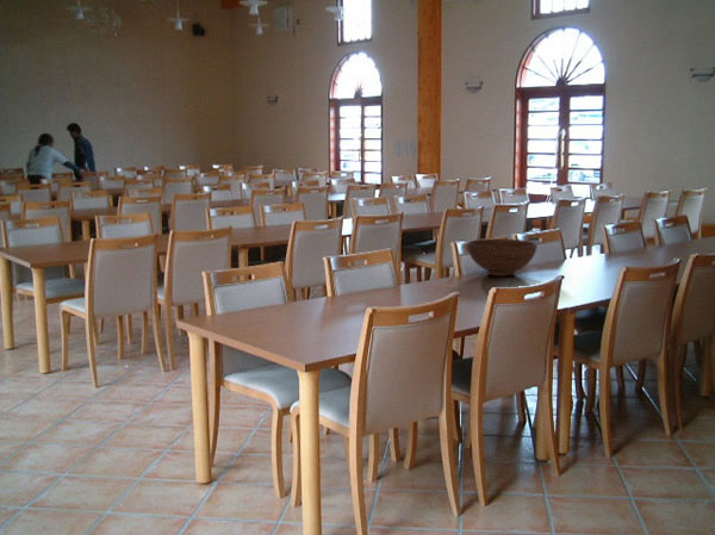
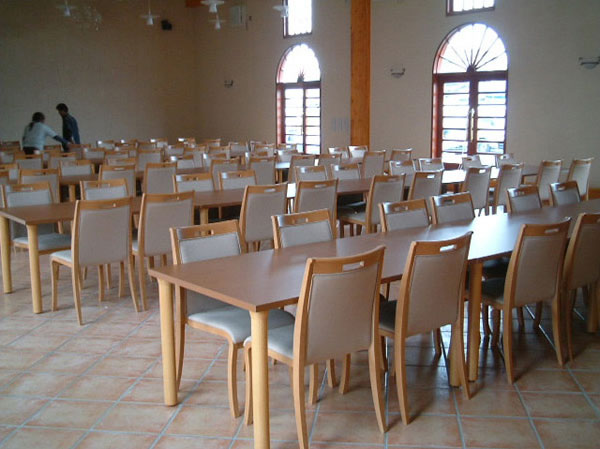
- fruit bowl (500, 259)
